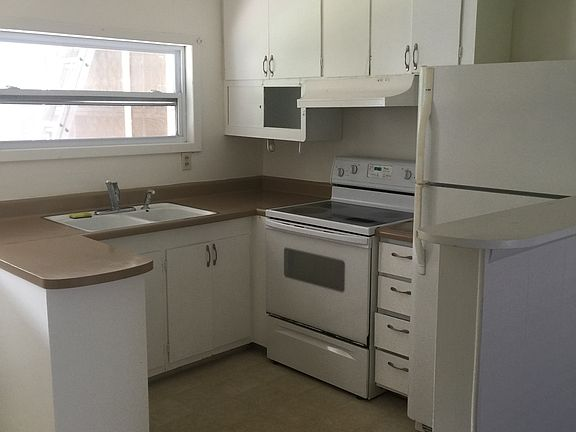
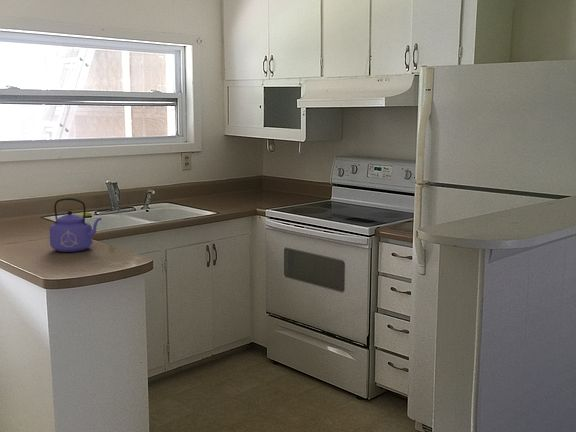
+ kettle (76, 224)
